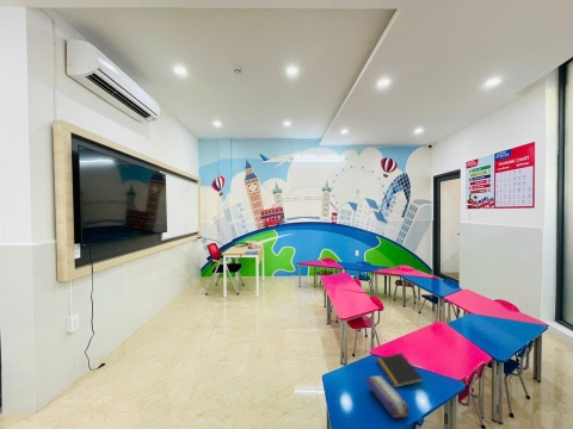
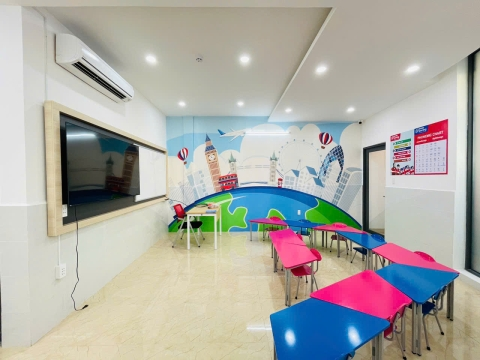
- notepad (398, 368)
- pencil case (386, 394)
